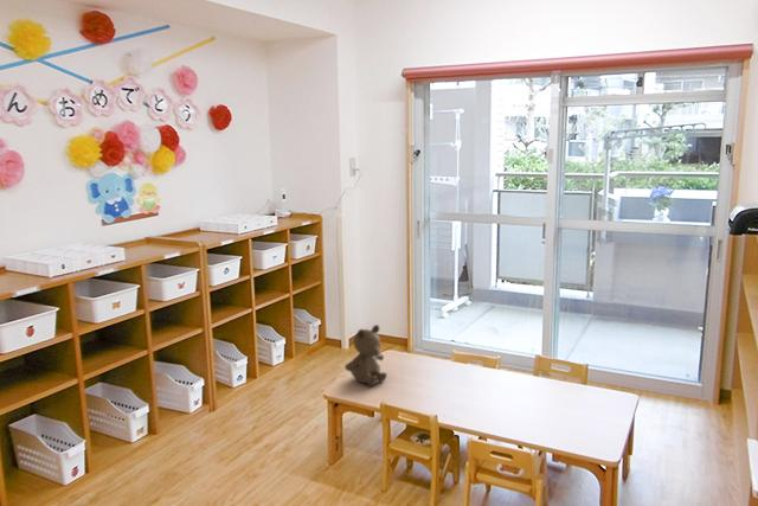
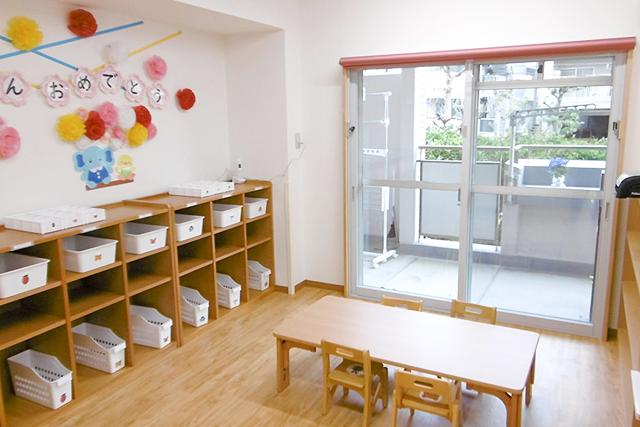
- teddy bear (367, 353)
